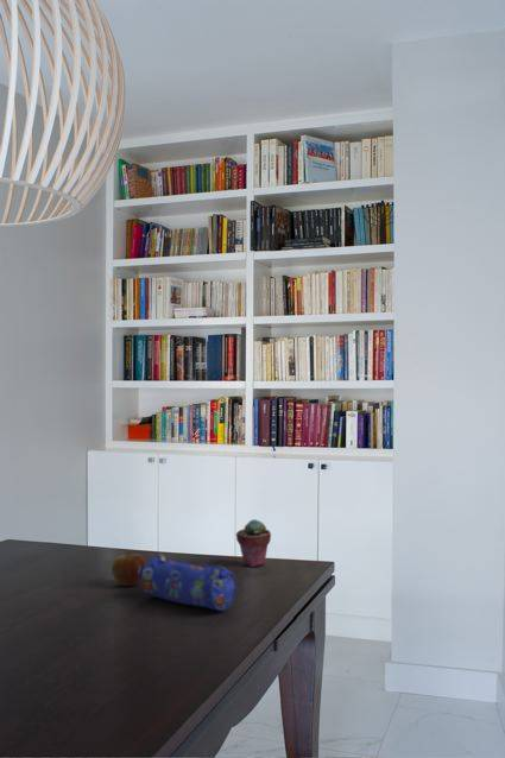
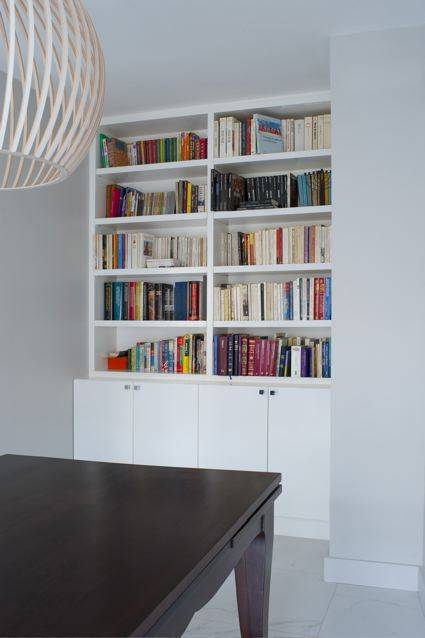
- potted succulent (253, 541)
- pencil case (187, 580)
- apple (128, 567)
